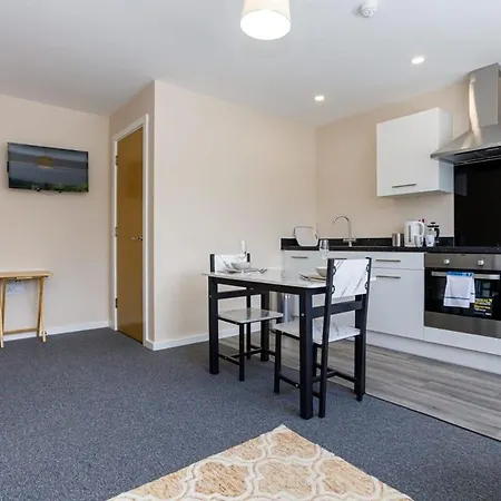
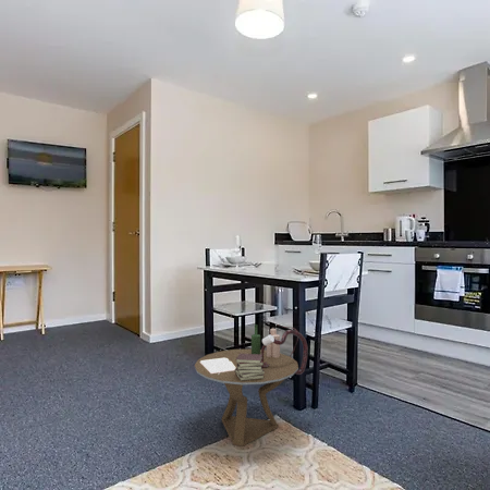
+ side table (254, 378)
